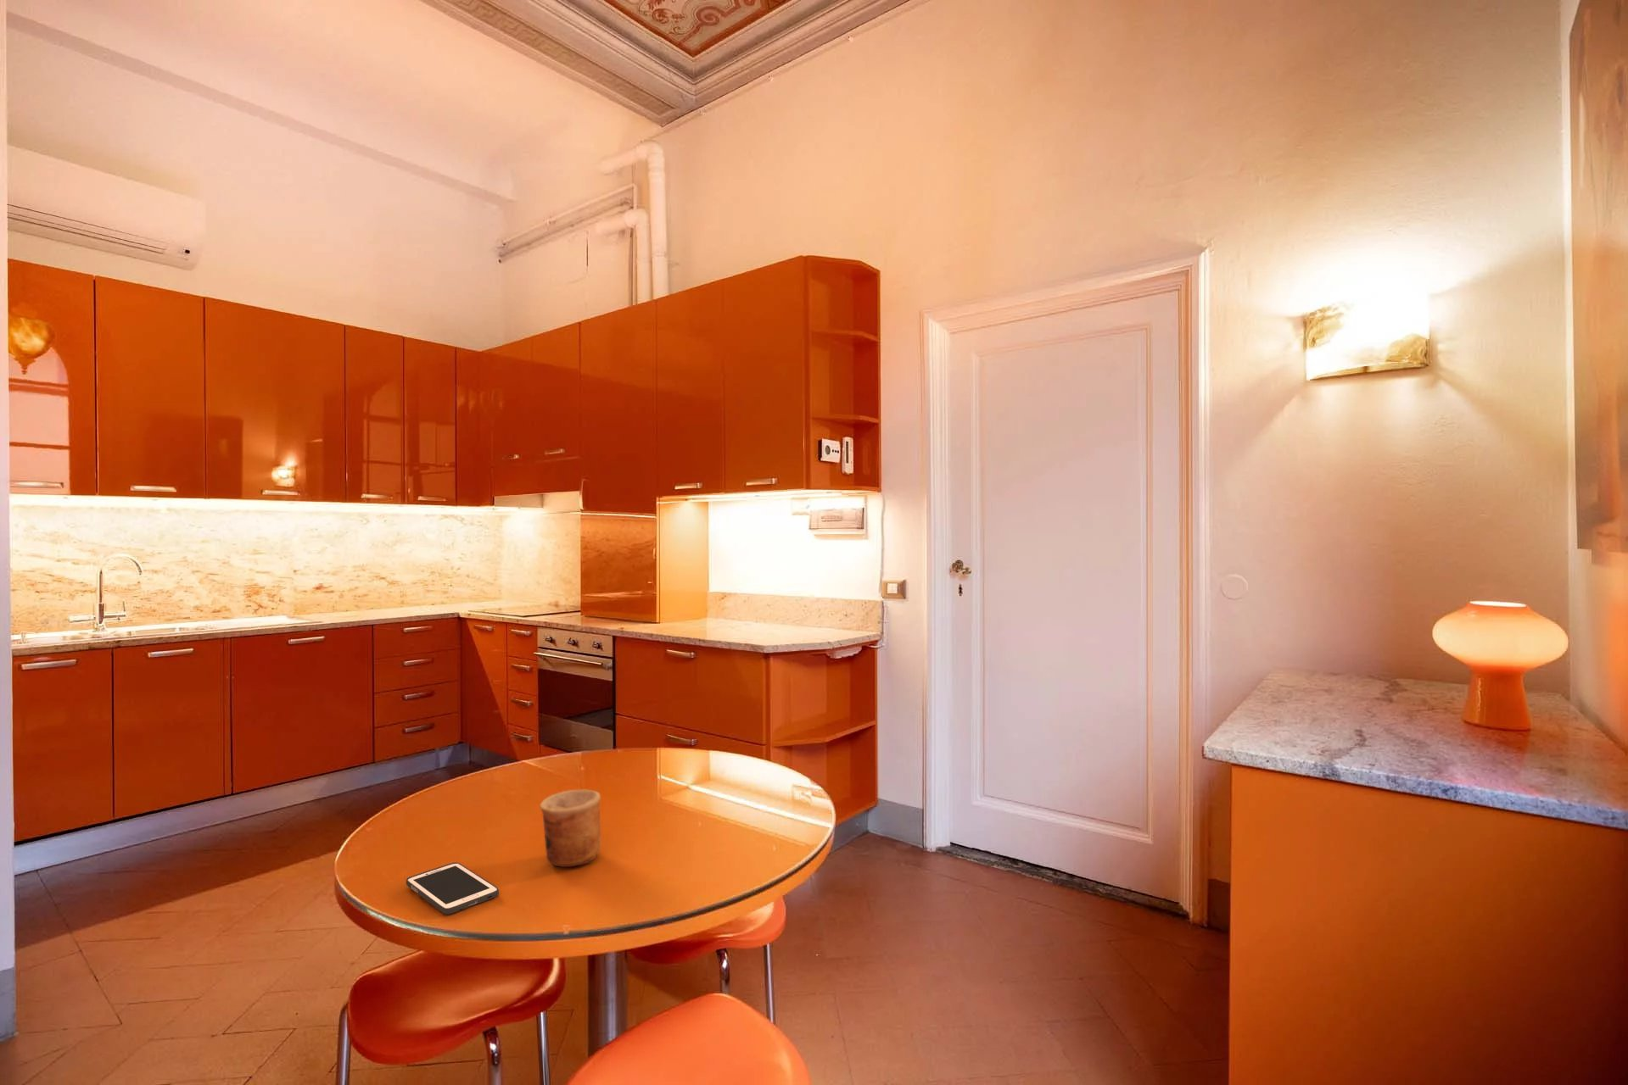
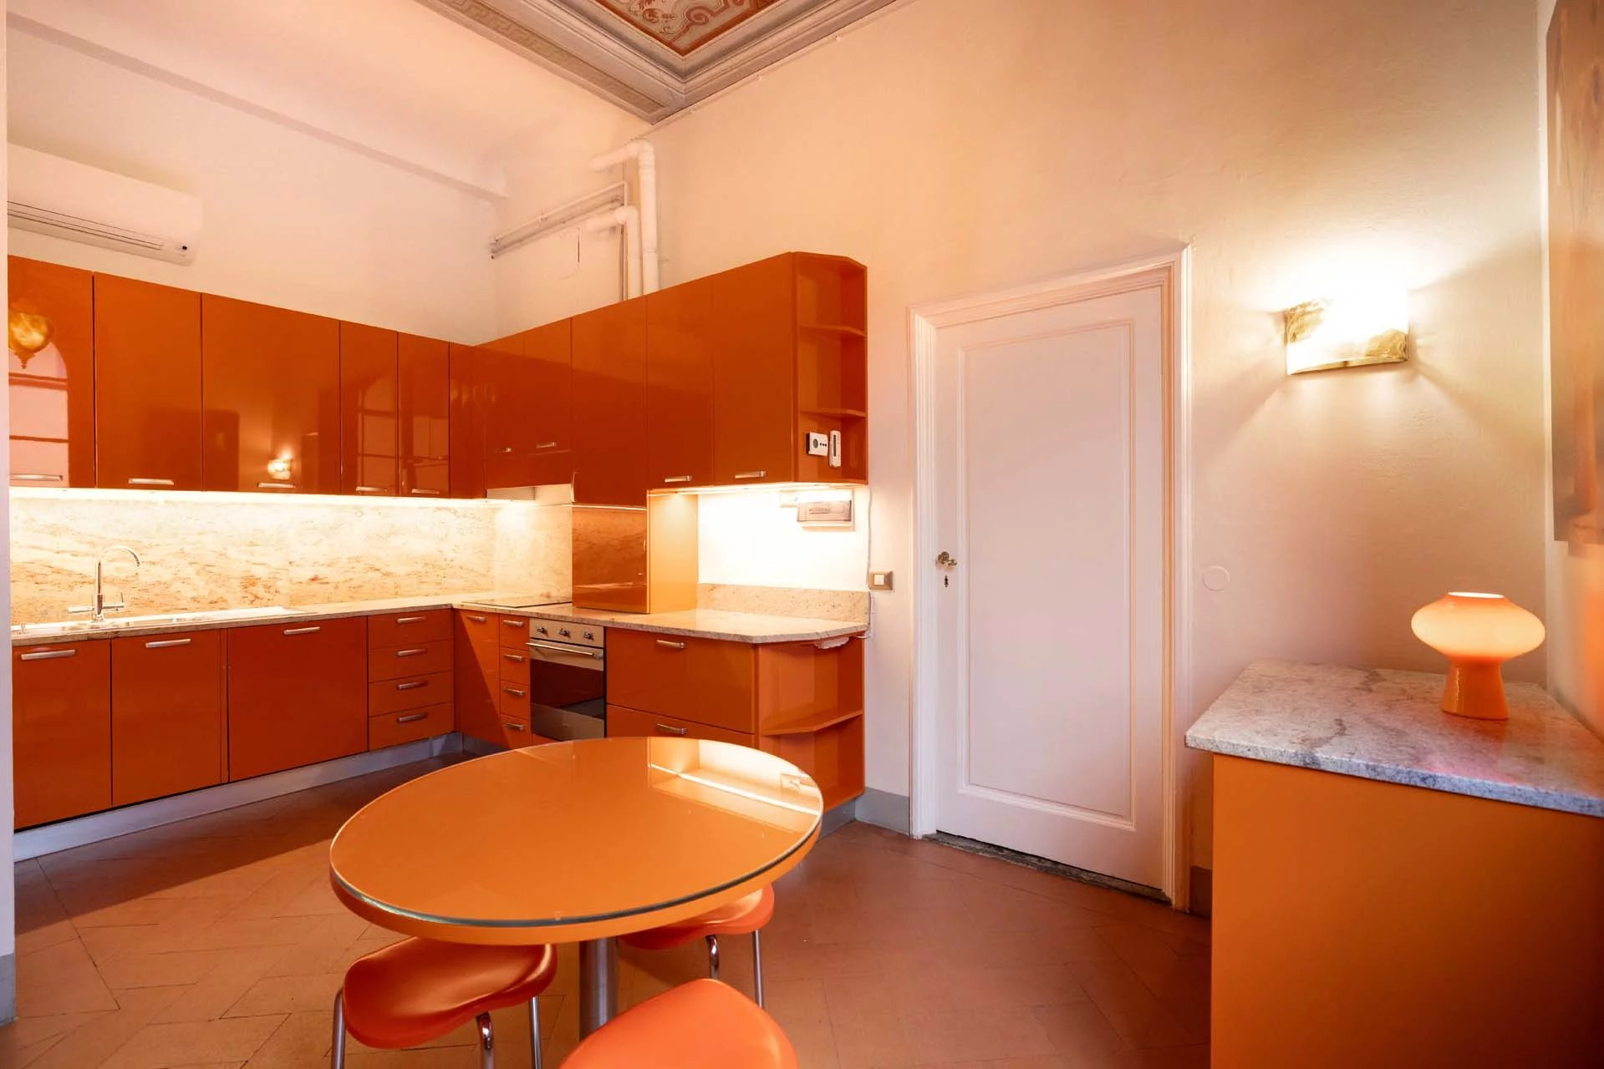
- cup (571, 828)
- cell phone (452, 886)
